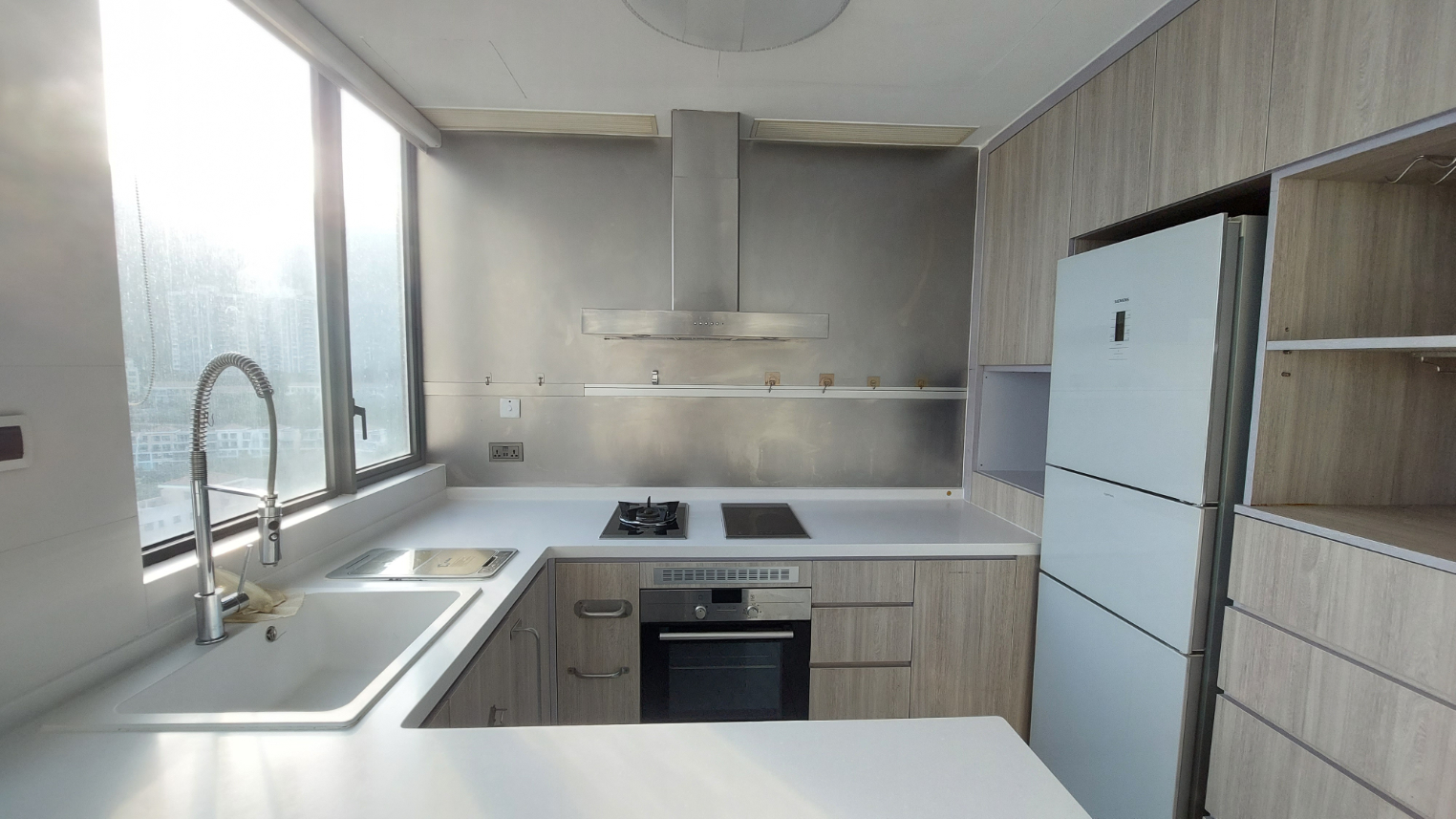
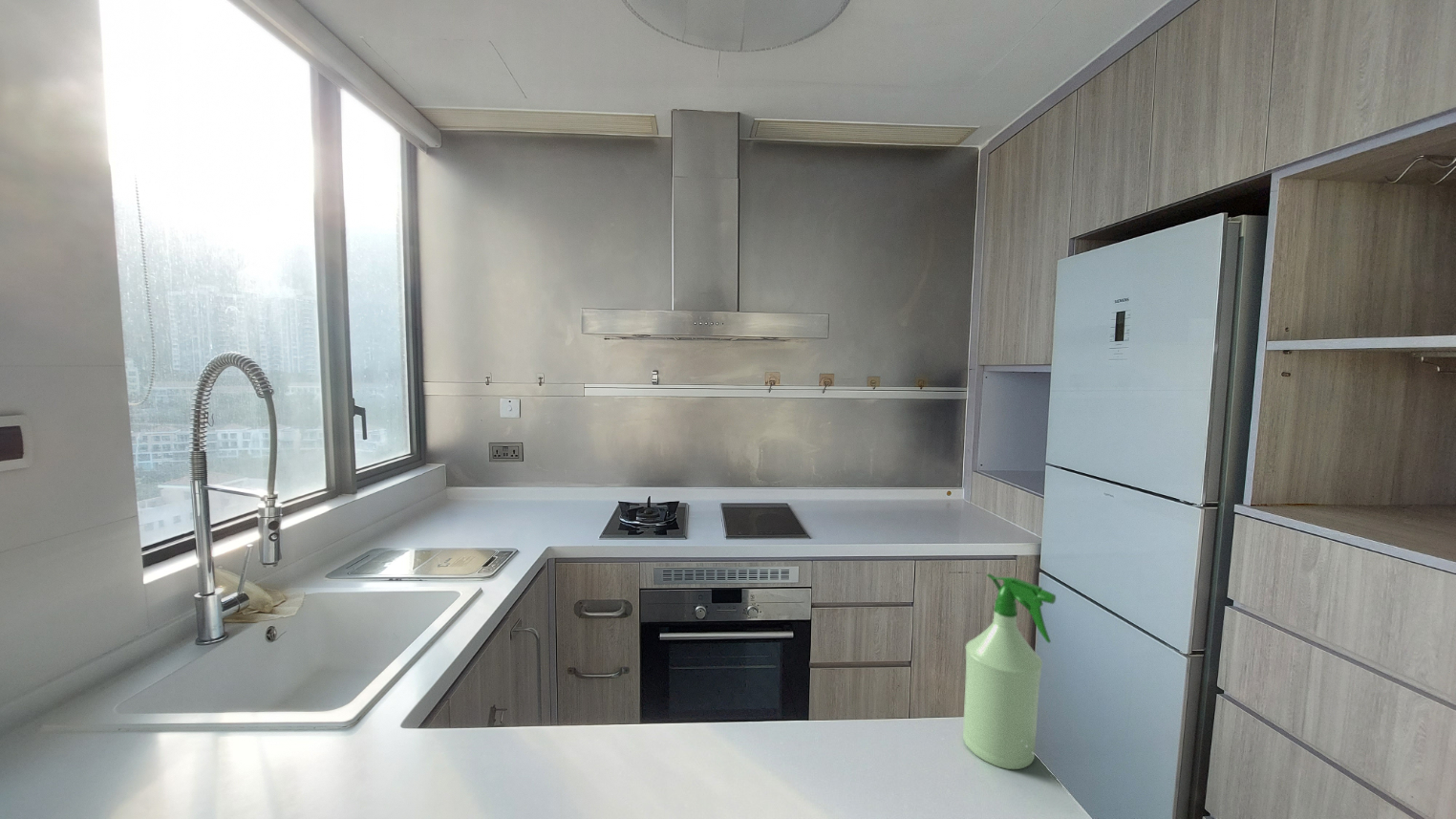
+ spray bottle (1002, 662)
